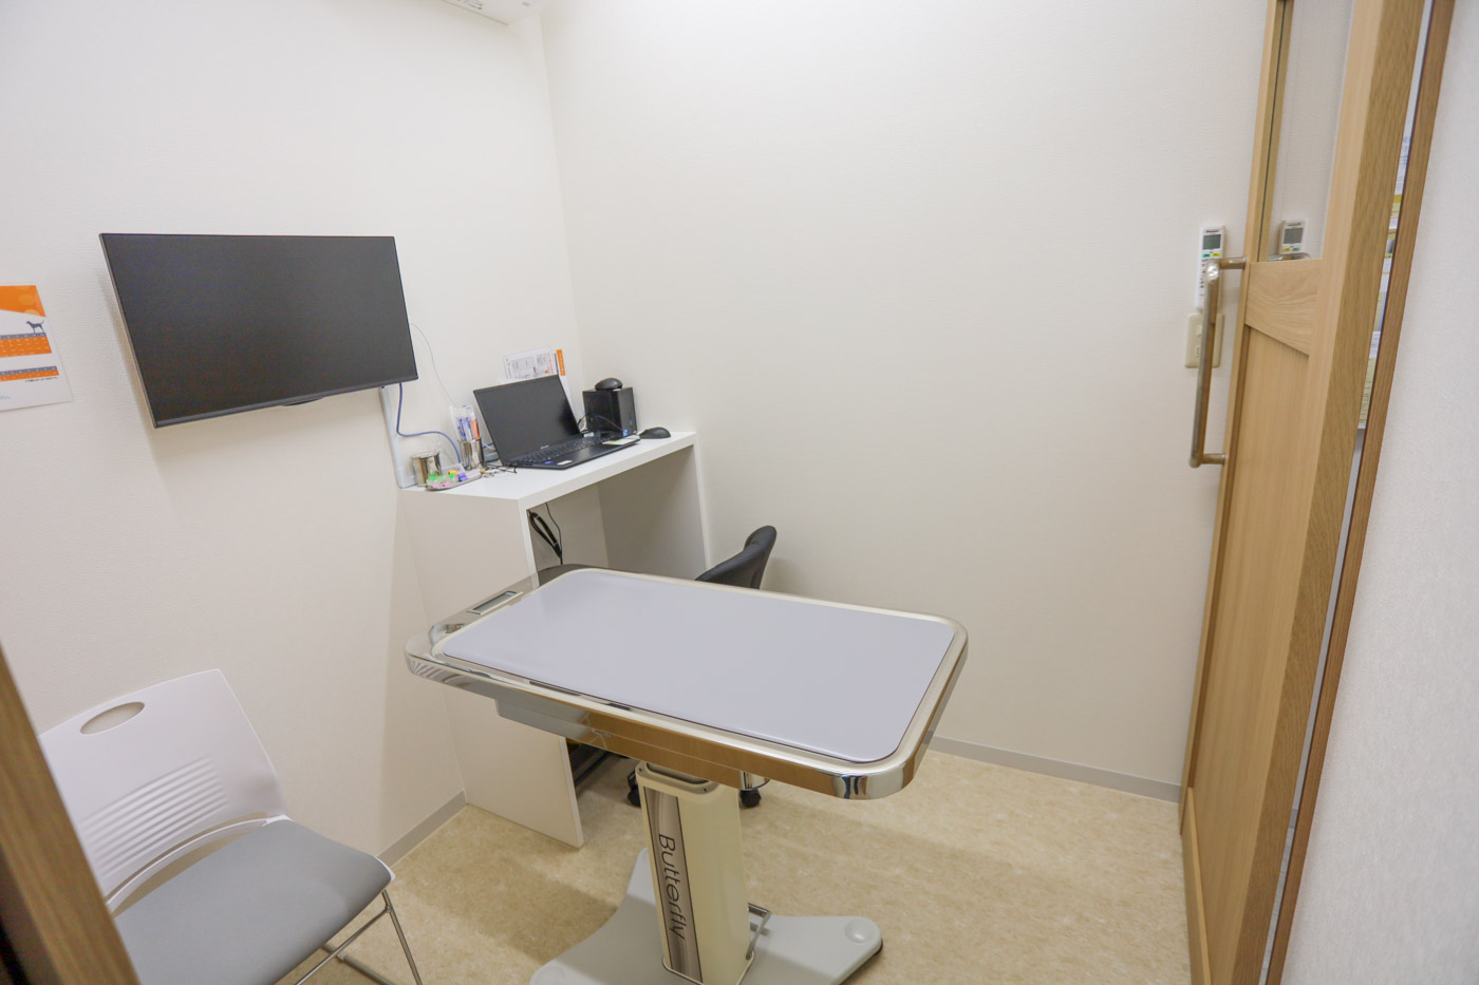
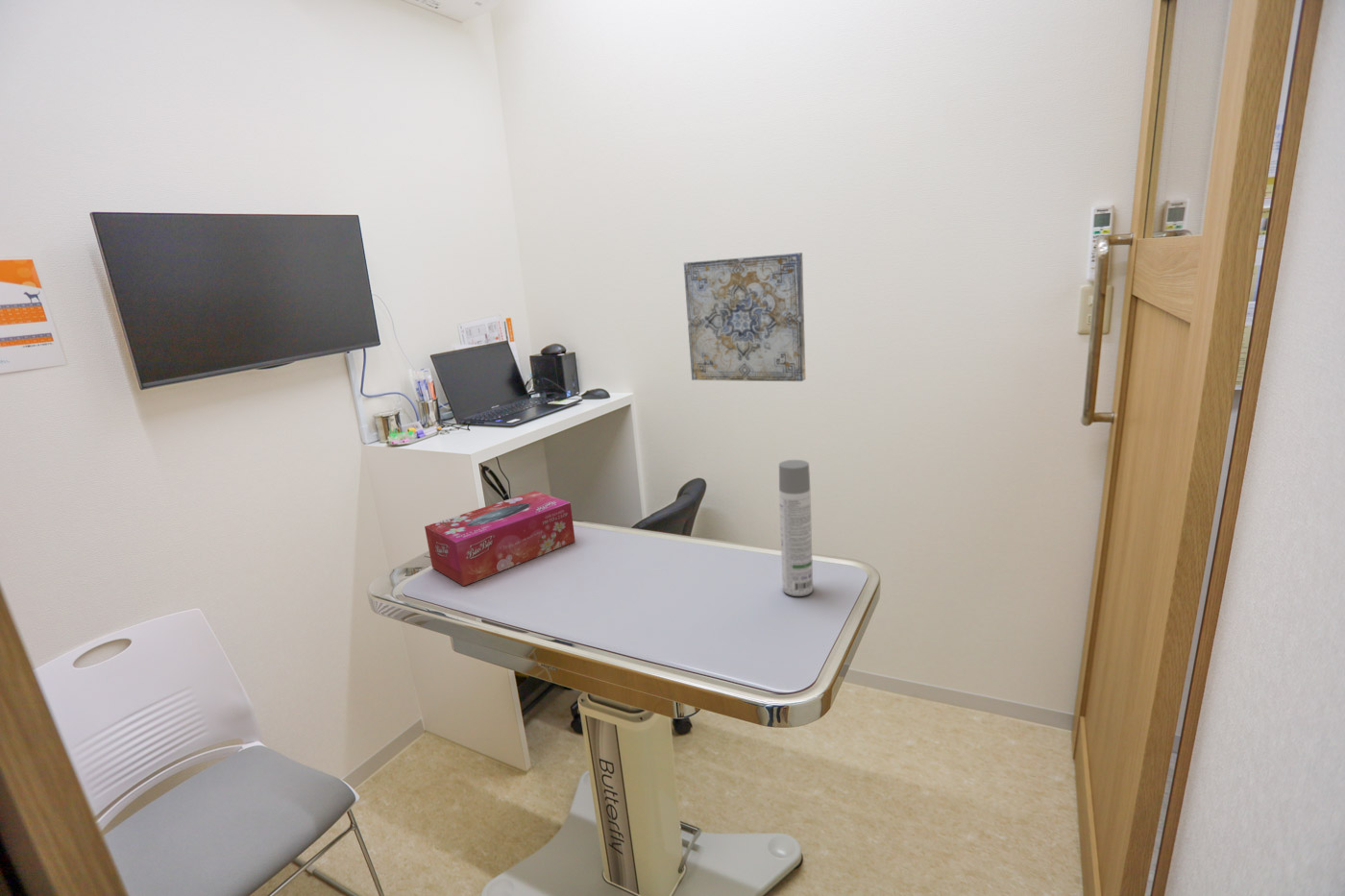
+ spray bottle (795, 528)
+ wall art (744, 320)
+ tissue box (502, 534)
